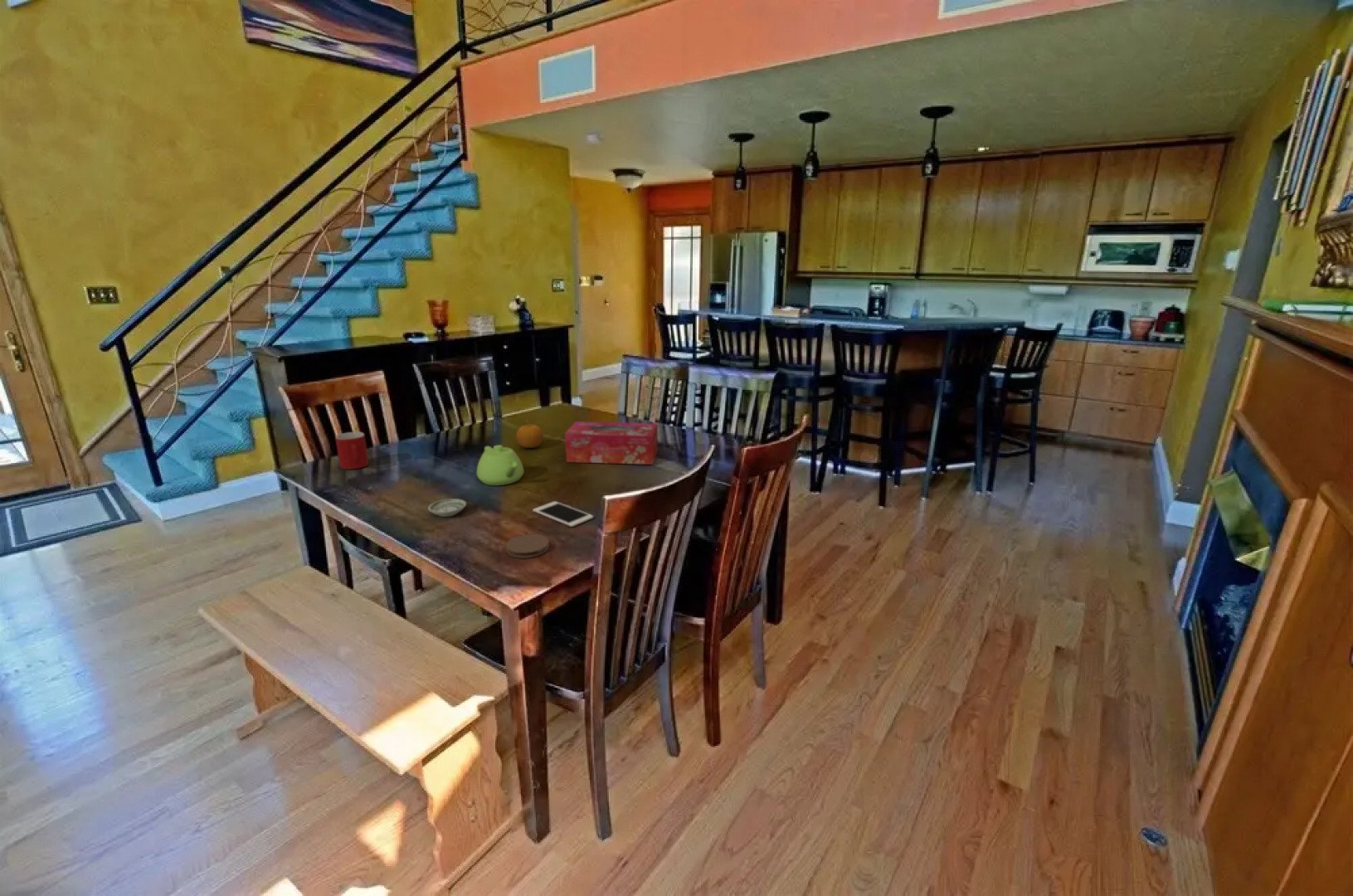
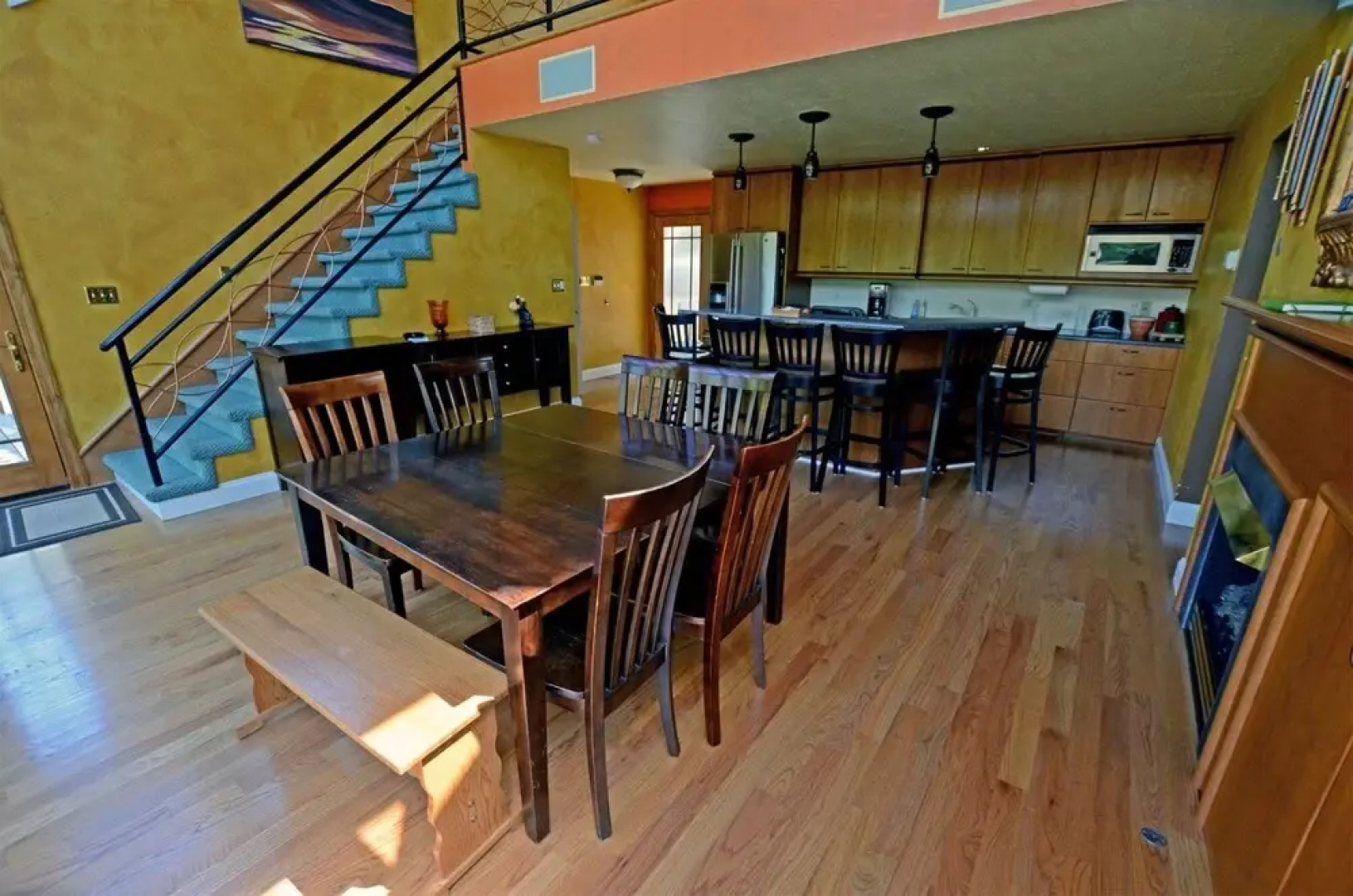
- mug (353, 451)
- saucer (447, 509)
- tissue box (613, 442)
- coaster (528, 545)
- fruit (529, 433)
- cell phone (562, 513)
- teapot (500, 463)
